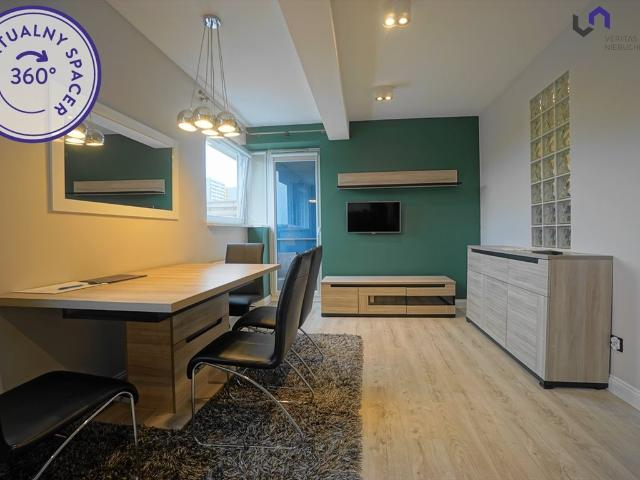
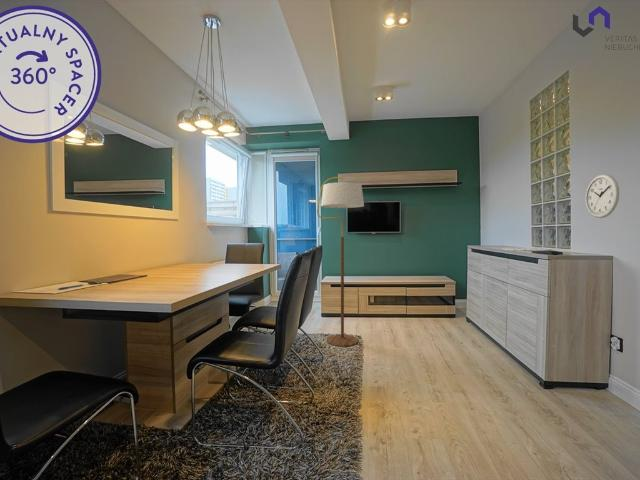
+ wall clock (600, 196)
+ floor lamp (341, 259)
